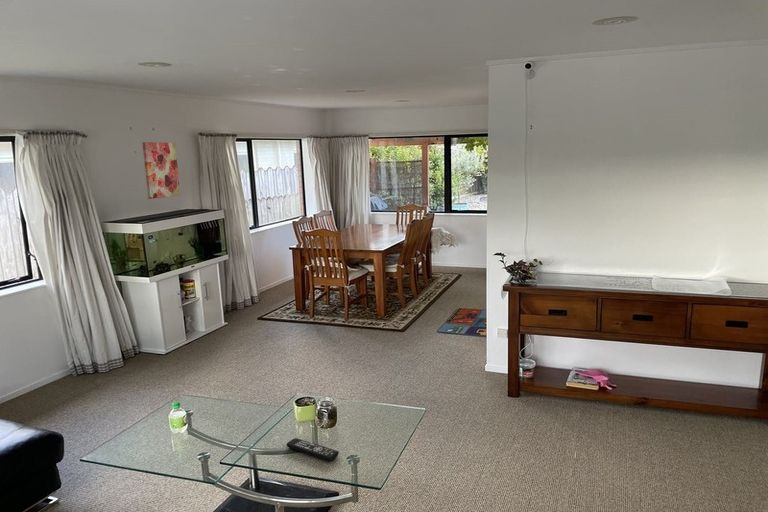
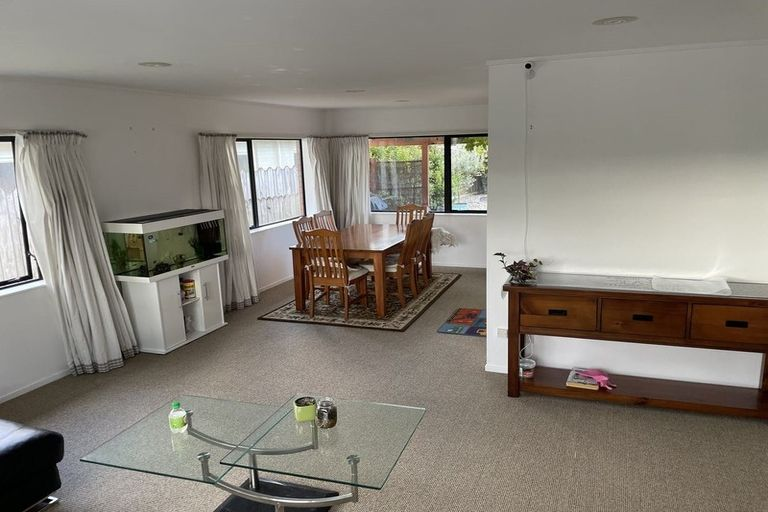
- wall art (162, 170)
- remote control (312, 449)
